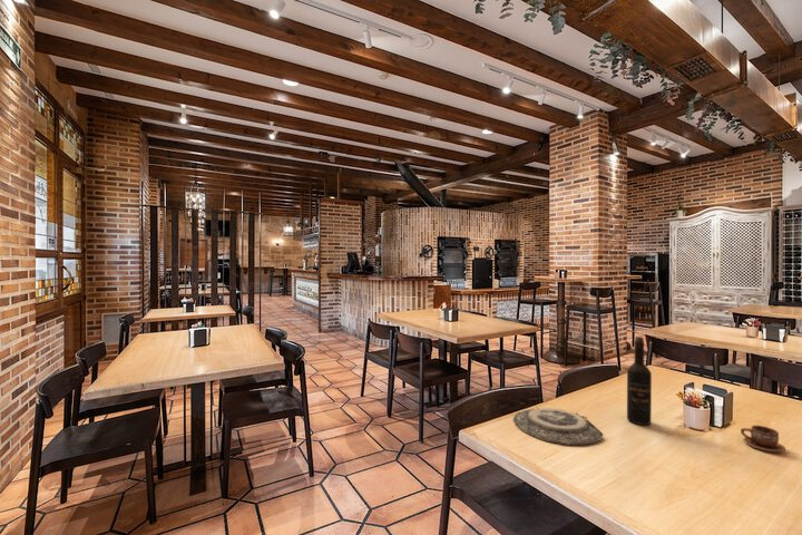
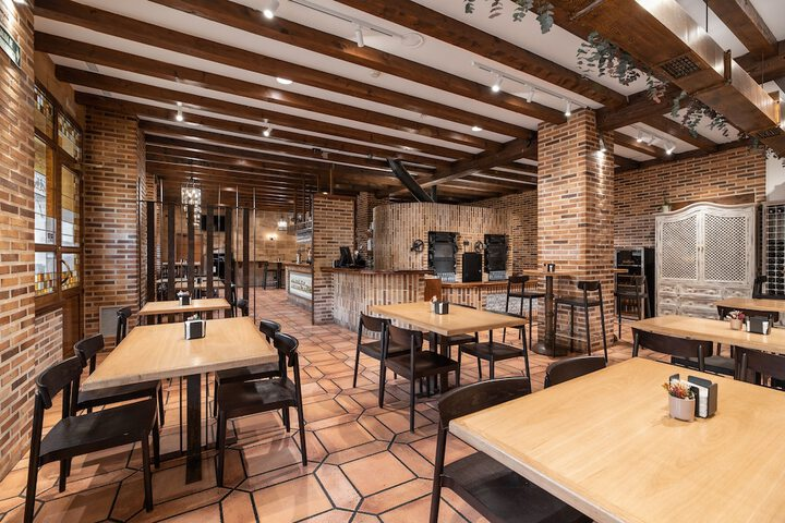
- cup (762, 437)
- plate (556, 420)
- wine bottle (638, 379)
